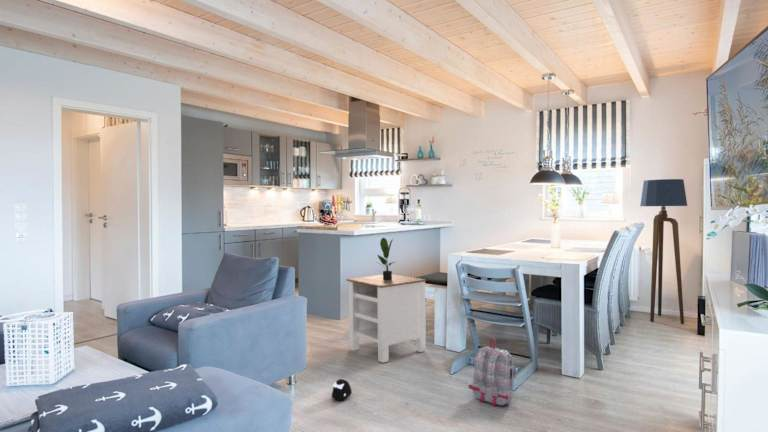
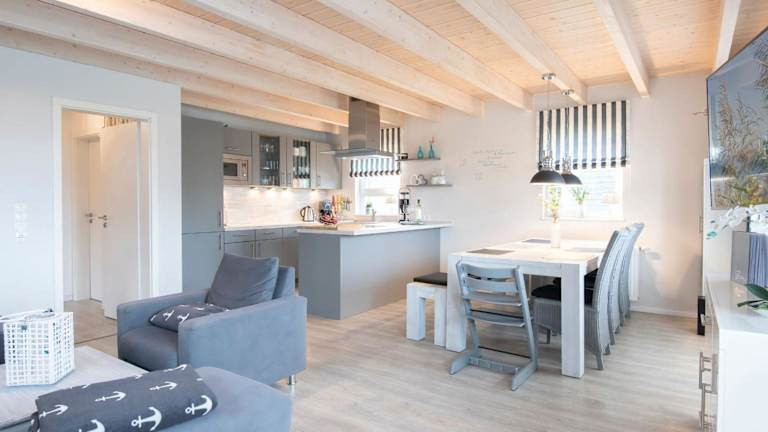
- backpack (491, 369)
- potted plant (384, 257)
- side table (386, 314)
- speaker (340, 390)
- floor lamp (662, 249)
